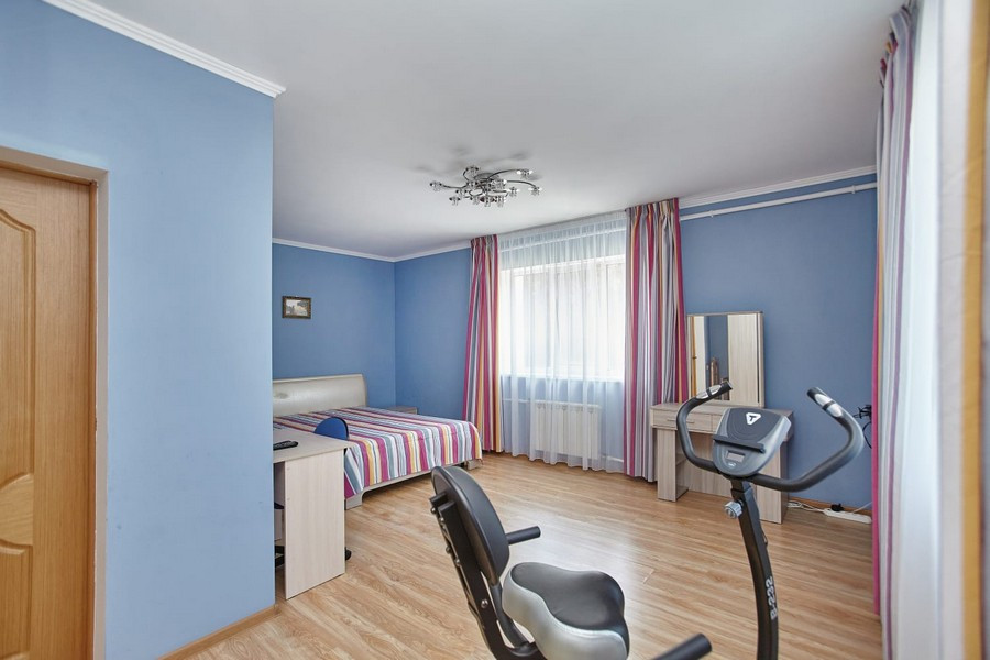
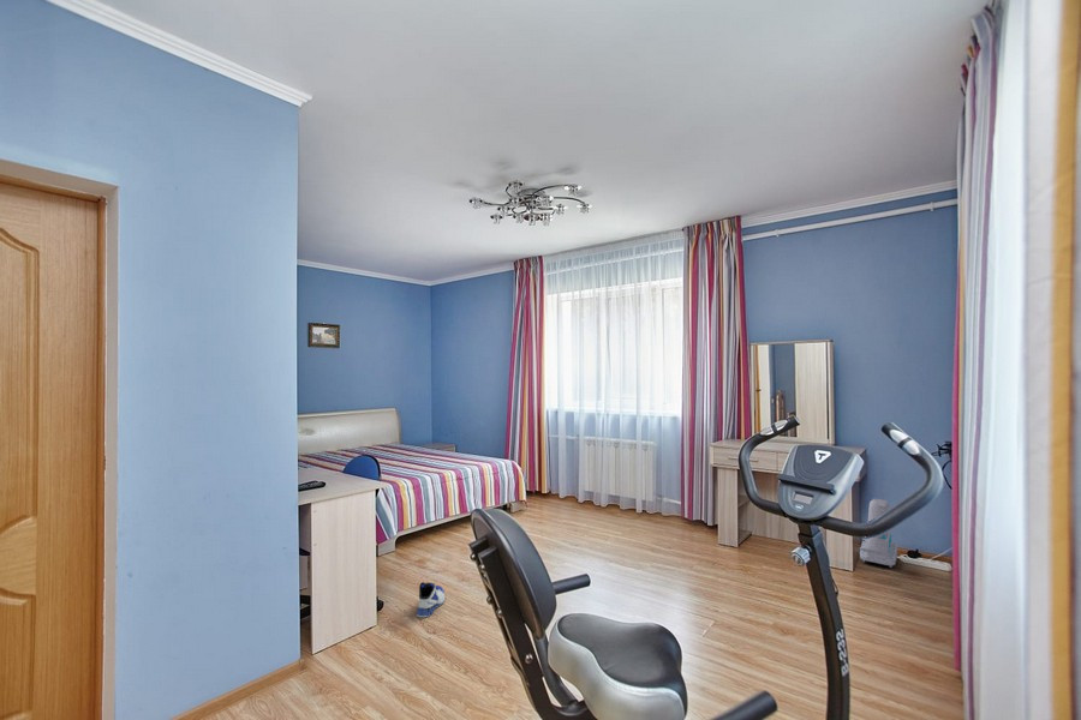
+ sneaker (431, 593)
+ vacuum cleaner (876, 536)
